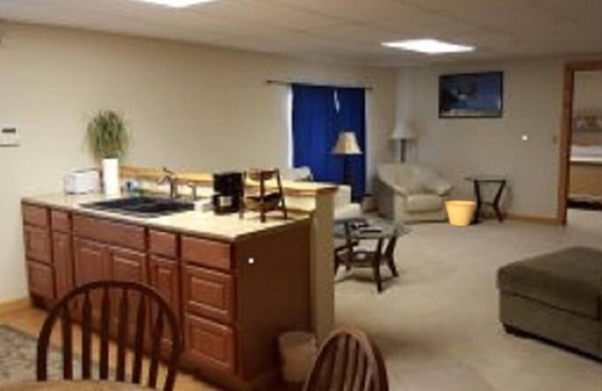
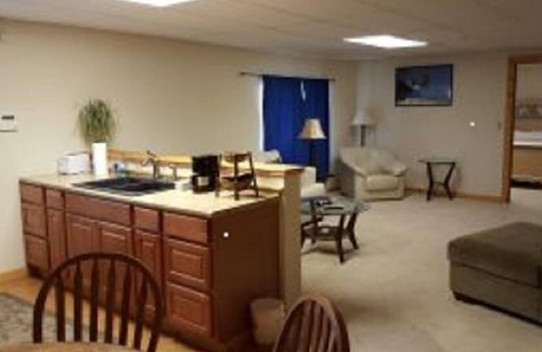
- basket (459, 213)
